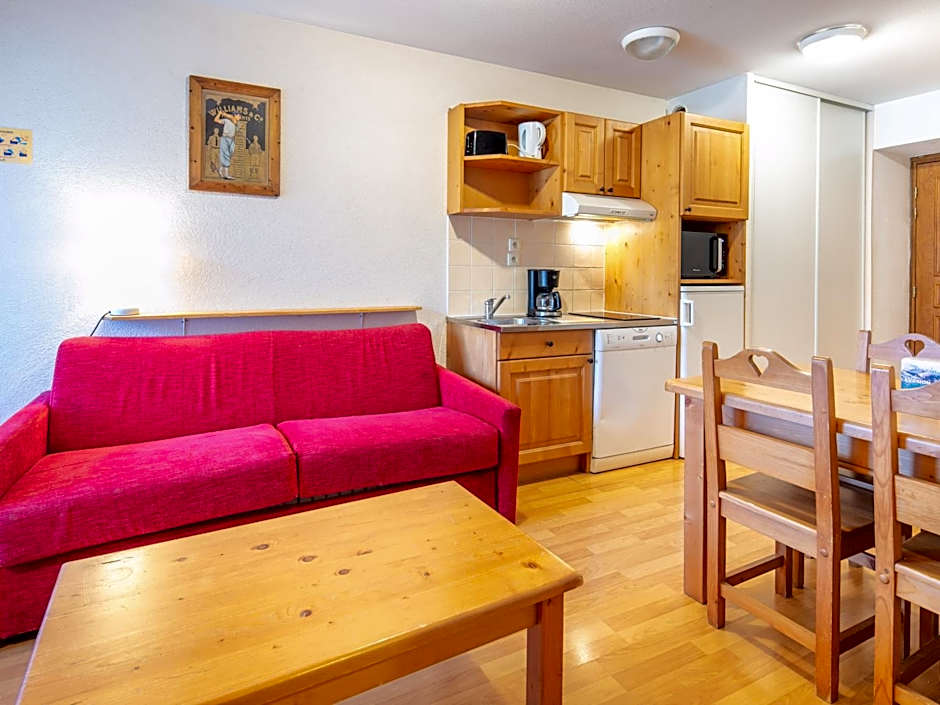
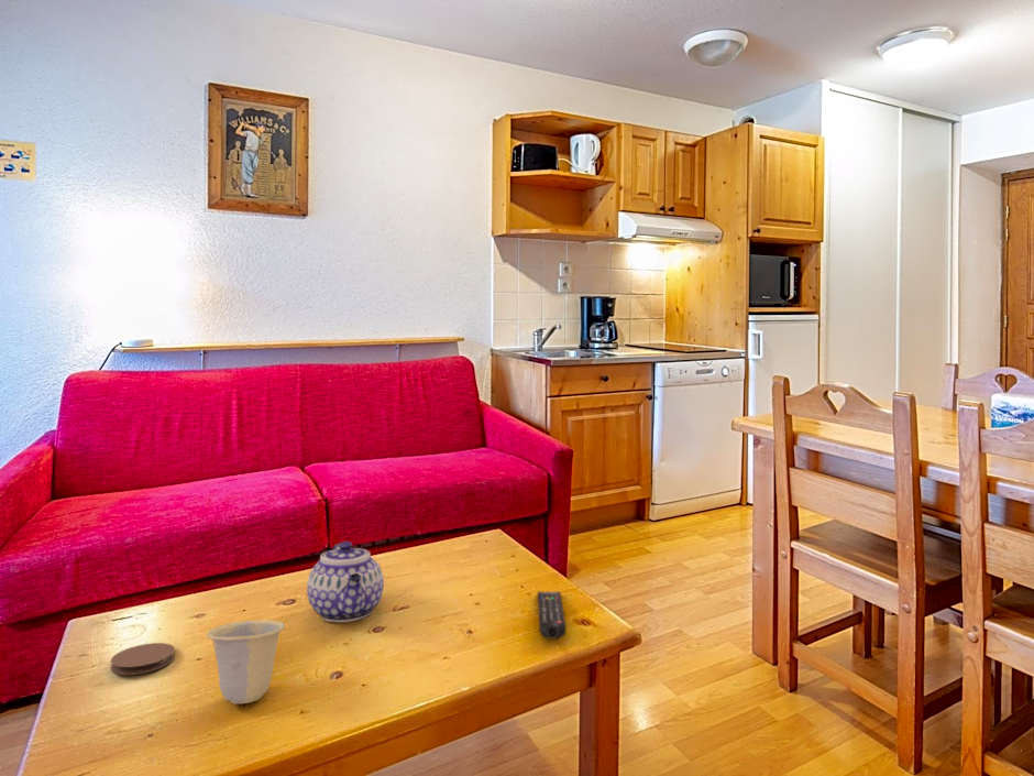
+ cup (246, 659)
+ remote control (550, 611)
+ coaster (143, 657)
+ teapot (345, 577)
